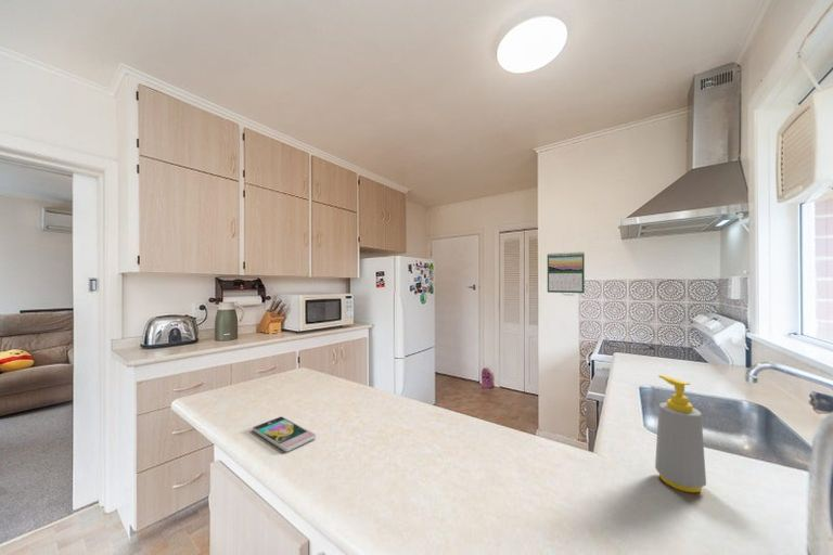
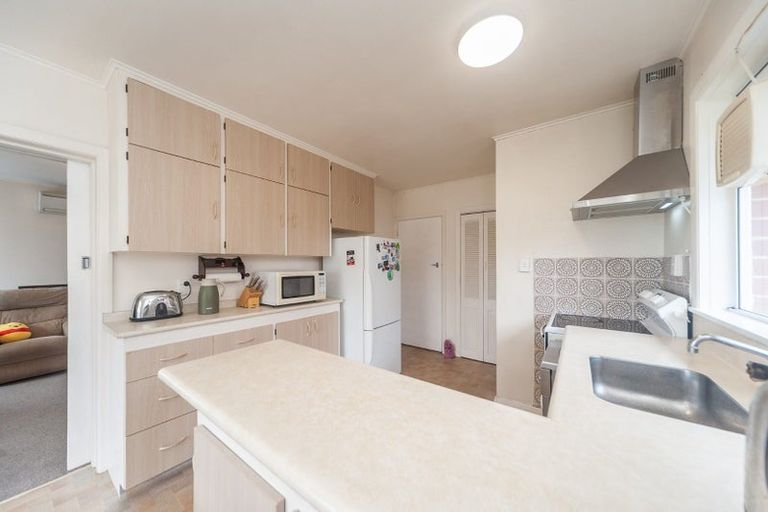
- calendar (565, 272)
- soap bottle (679, 430)
- smartphone (283, 431)
